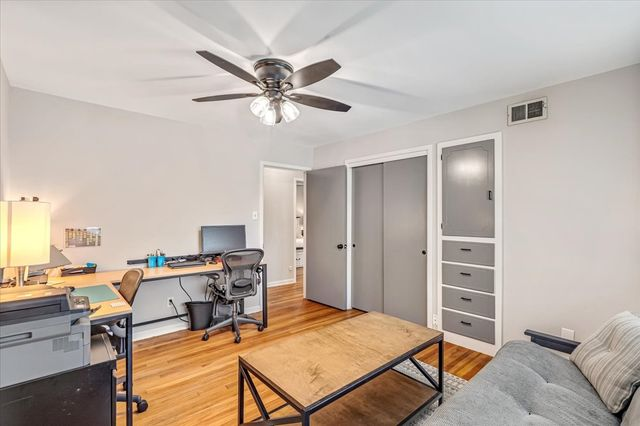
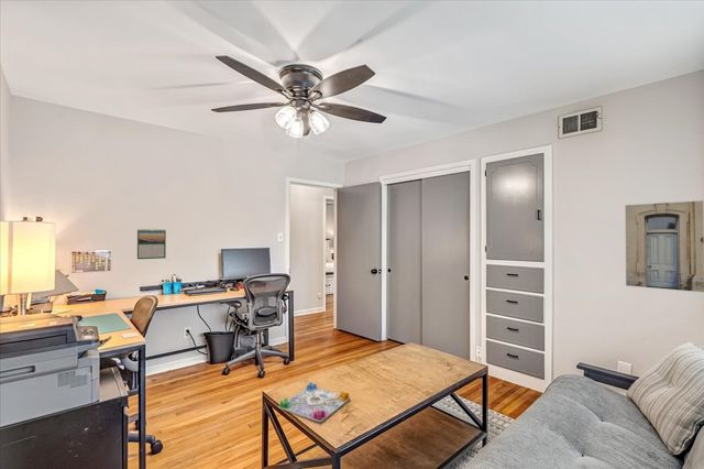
+ wall art (662, 246)
+ board game (315, 400)
+ calendar (152, 243)
